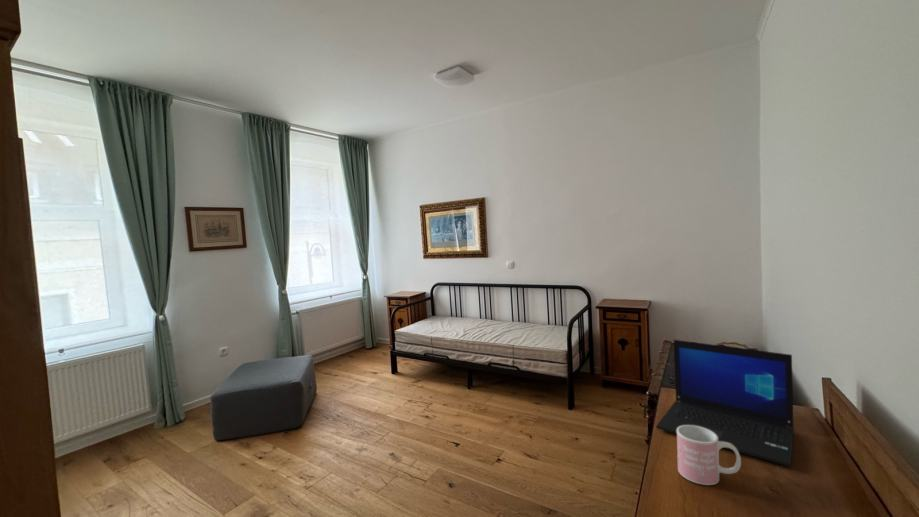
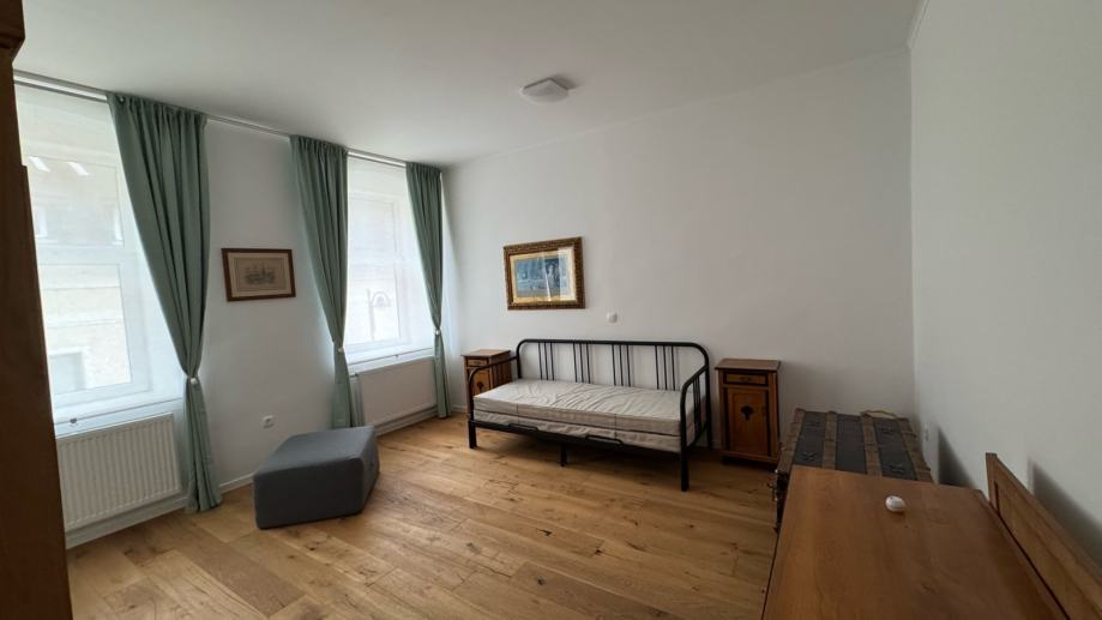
- laptop (722, 392)
- mug (704, 454)
